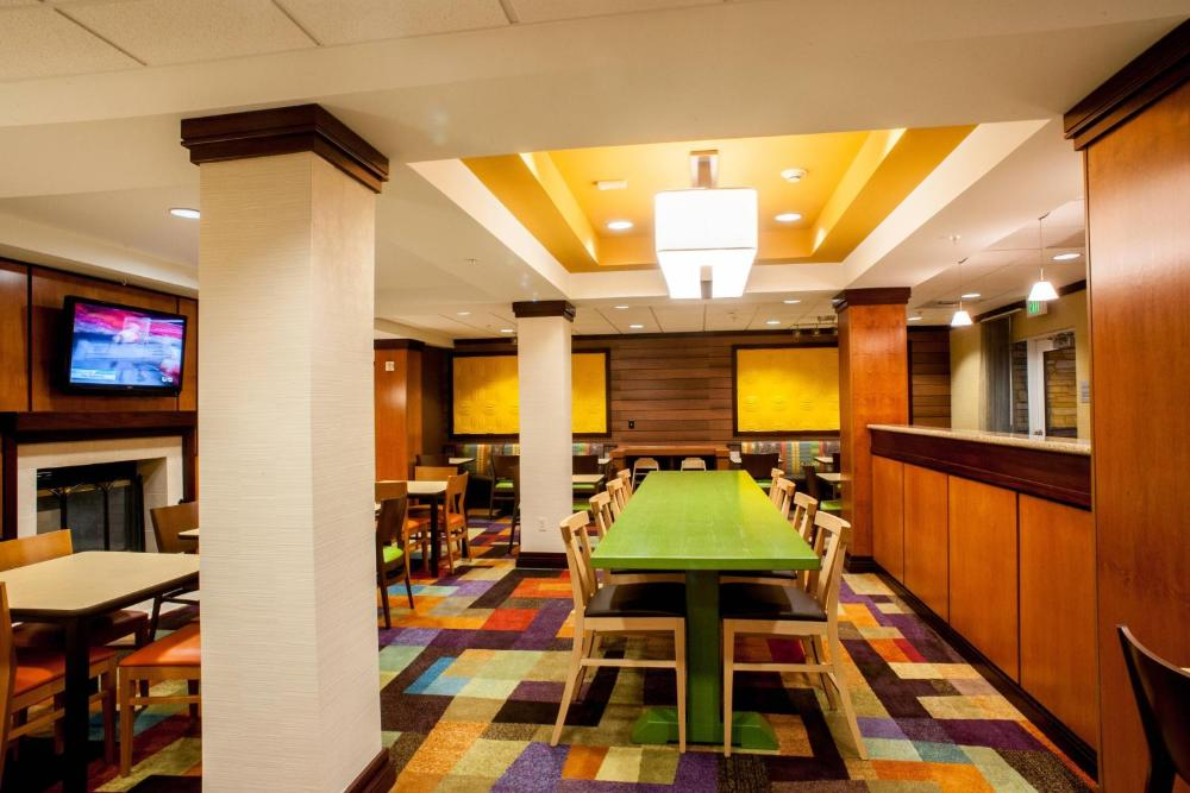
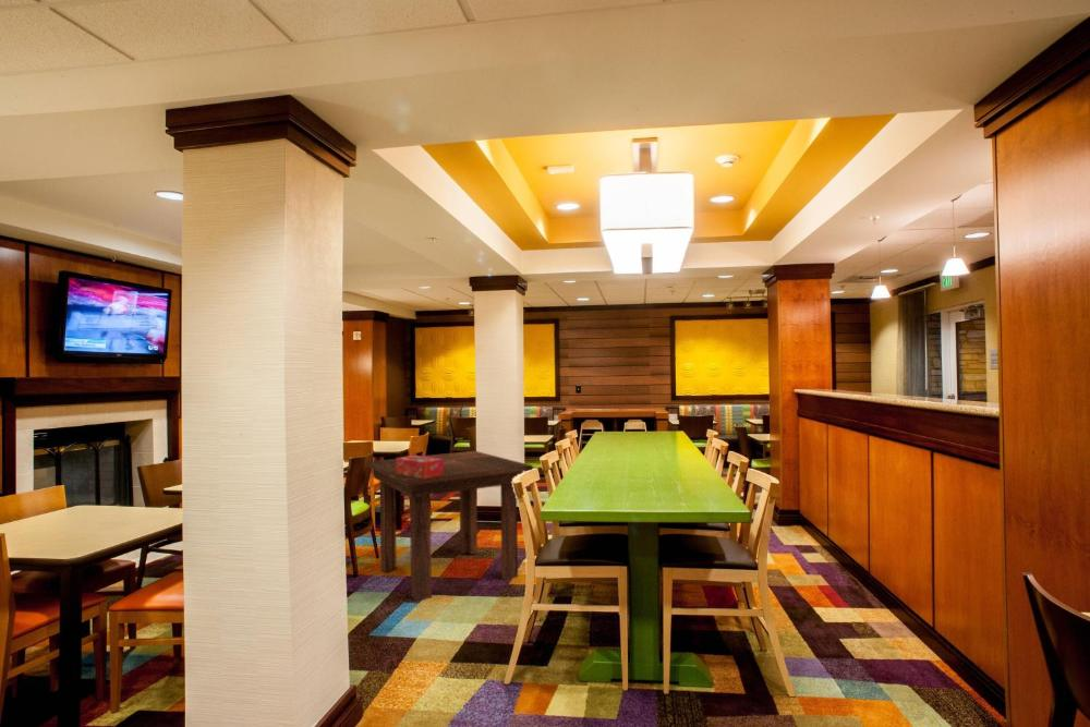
+ dining table (460, 518)
+ tissue box (420, 465)
